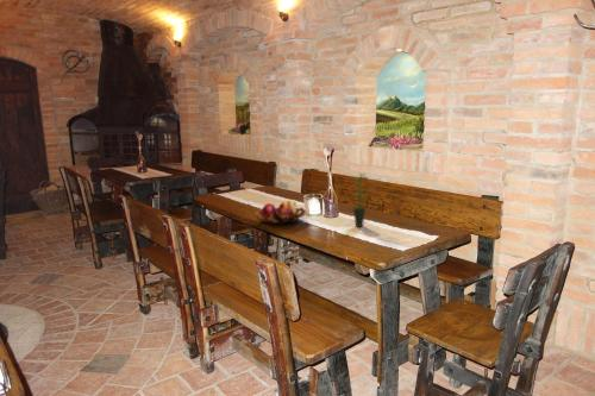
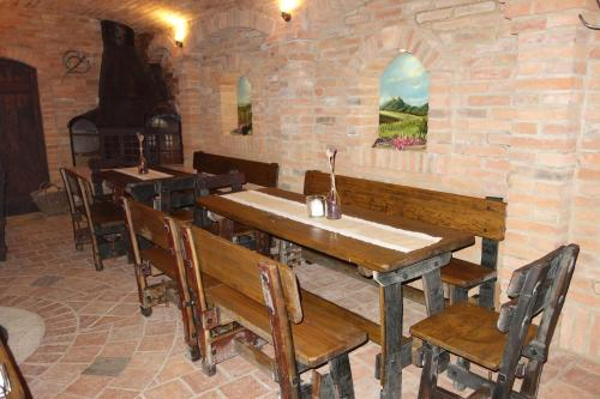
- fruit basket (282, 210)
- potted plant (359, 199)
